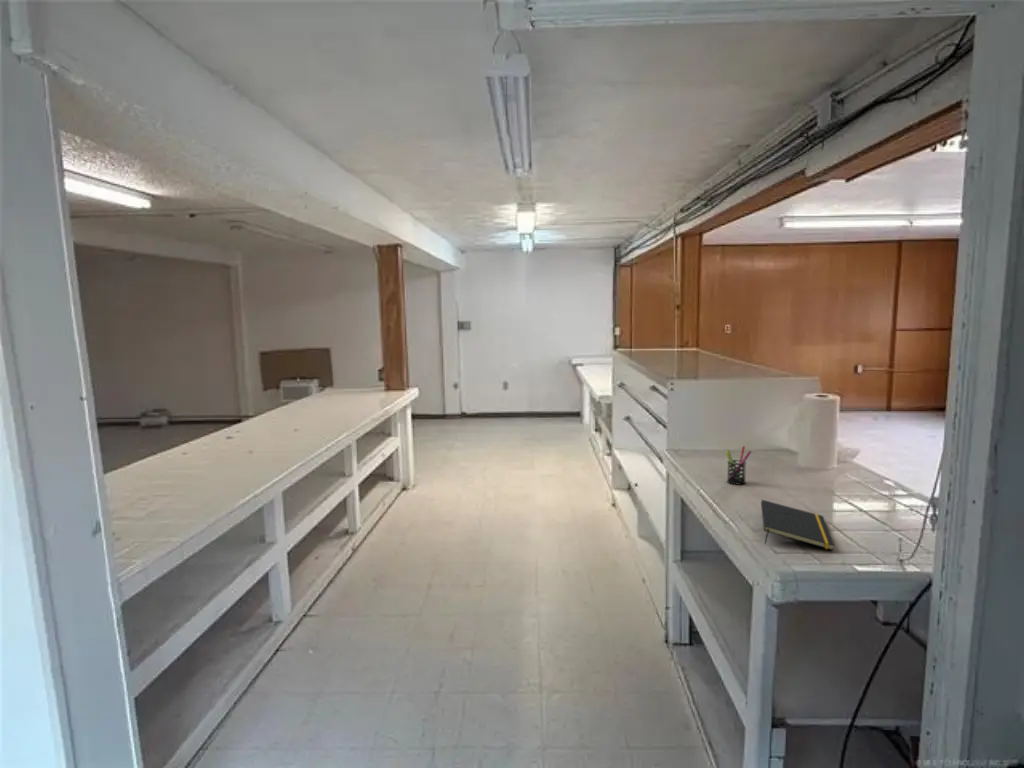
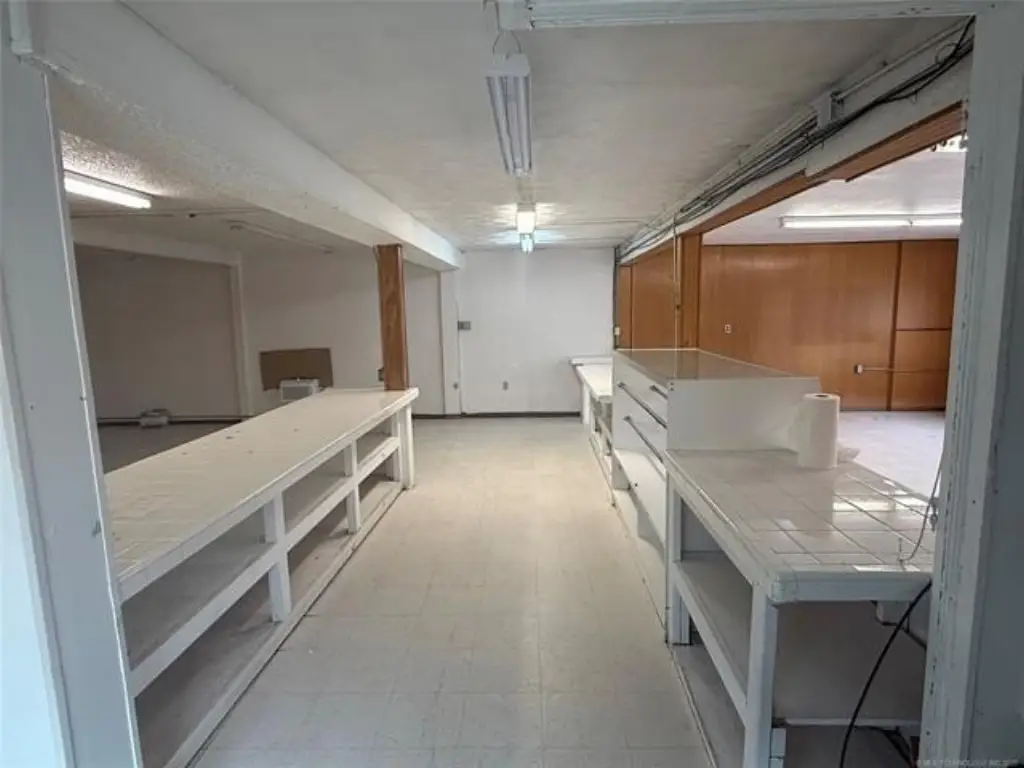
- notepad (794, 523)
- pen holder (735, 464)
